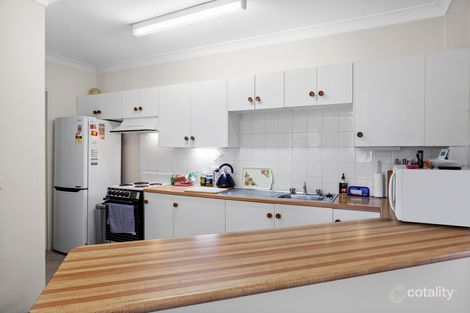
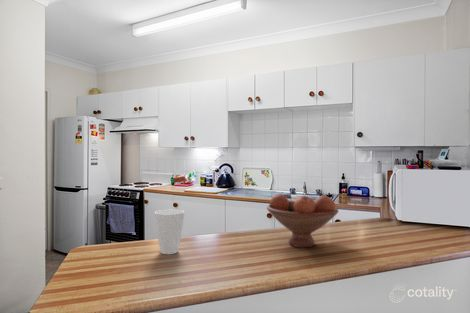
+ cup (169, 231)
+ fruit bowl (301, 218)
